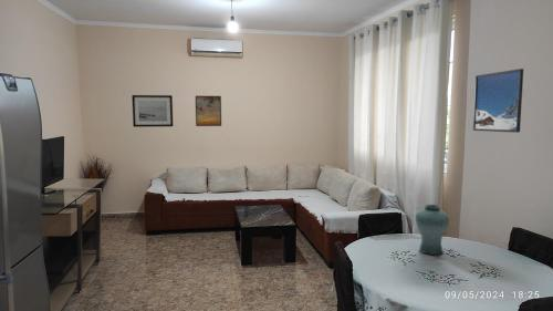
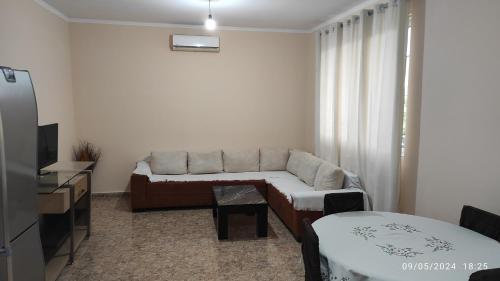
- vase (431, 228)
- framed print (208, 111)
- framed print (495, 102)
- wall art (153, 111)
